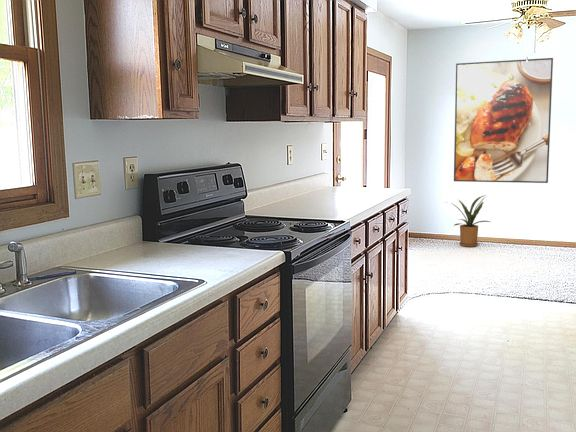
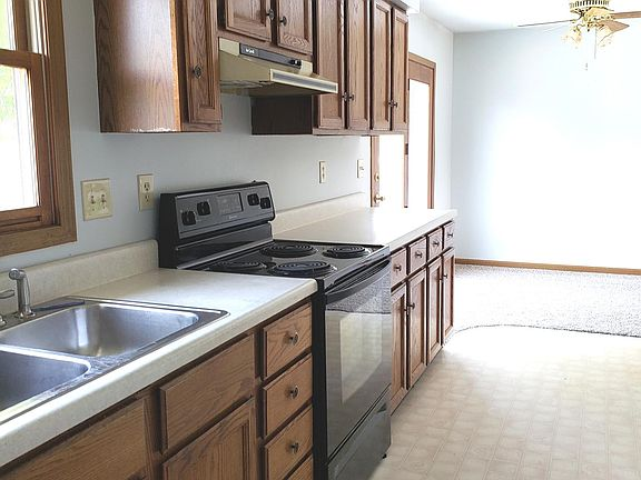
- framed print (501, 122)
- house plant (468, 220)
